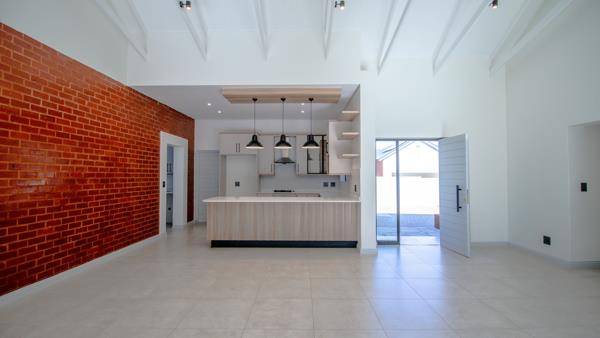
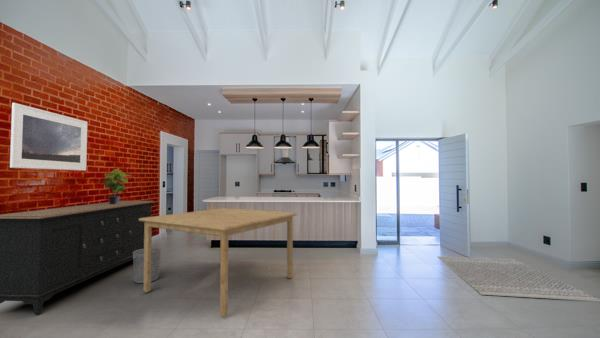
+ waste bin (143, 265)
+ sideboard (91, 242)
+ rug (500, 273)
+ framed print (54, 141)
+ potted plant (115, 185)
+ dining table (227, 246)
